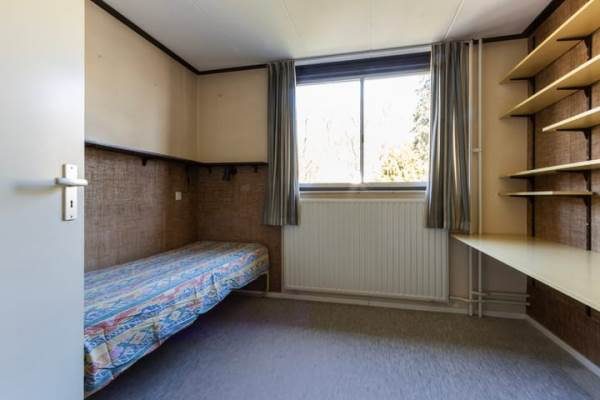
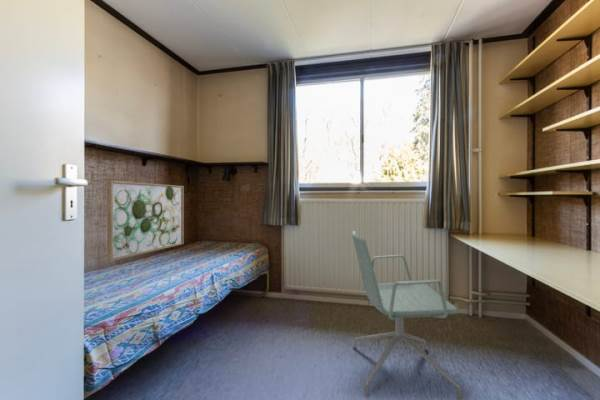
+ wall art (152, 217)
+ office chair (397, 301)
